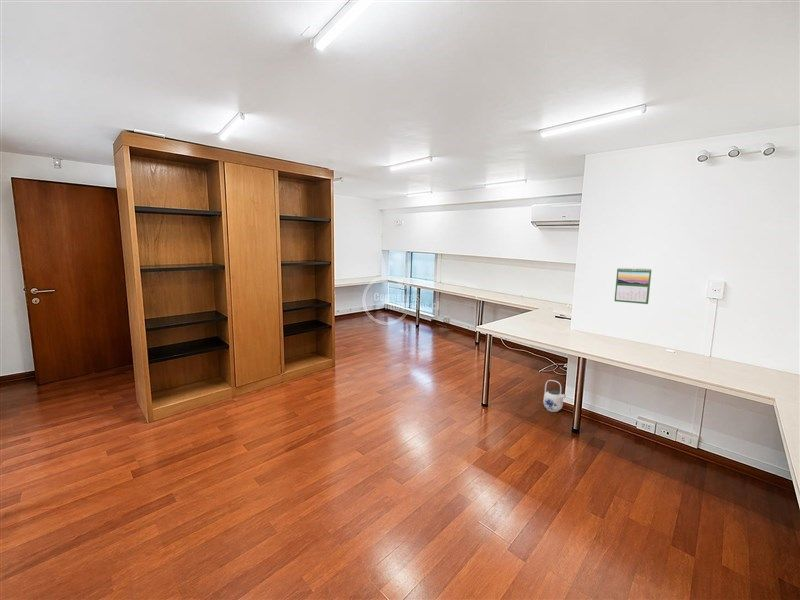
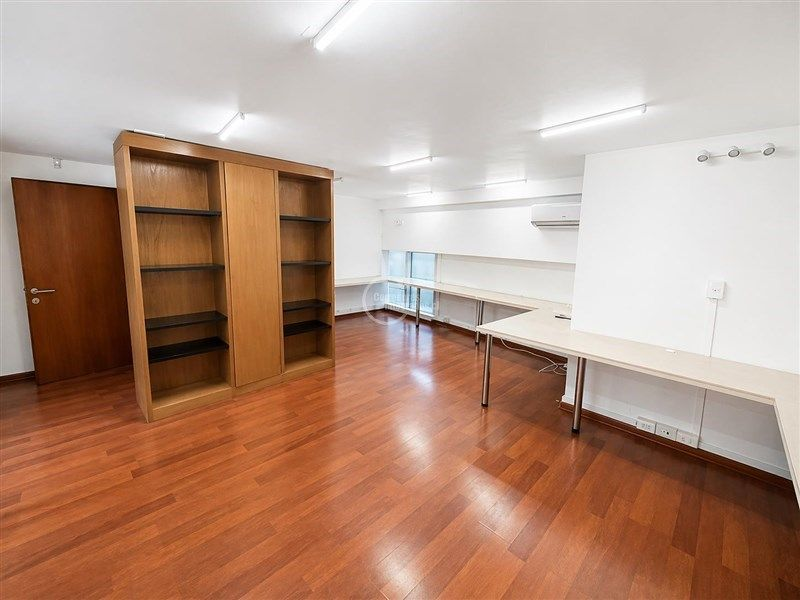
- calendar (632, 285)
- teapot (555, 395)
